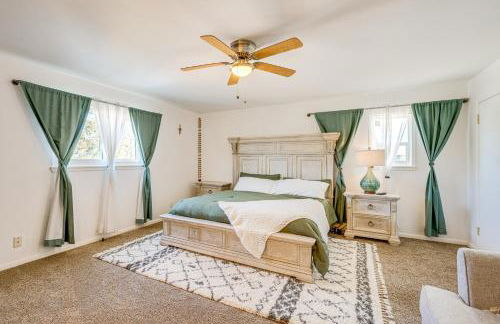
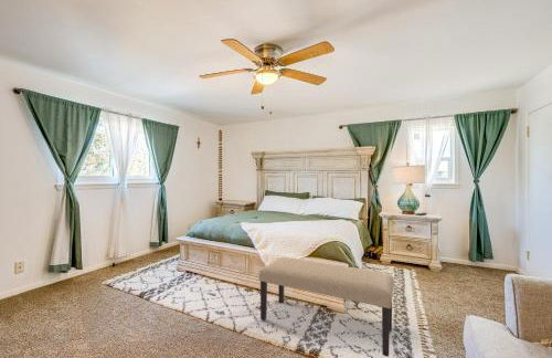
+ bench (323, 294)
